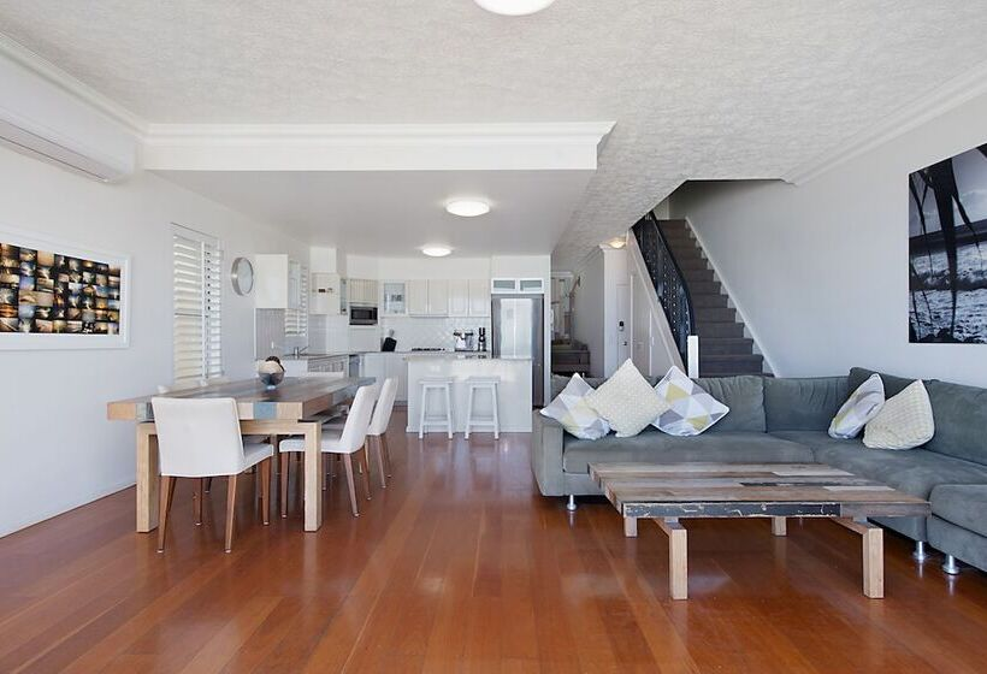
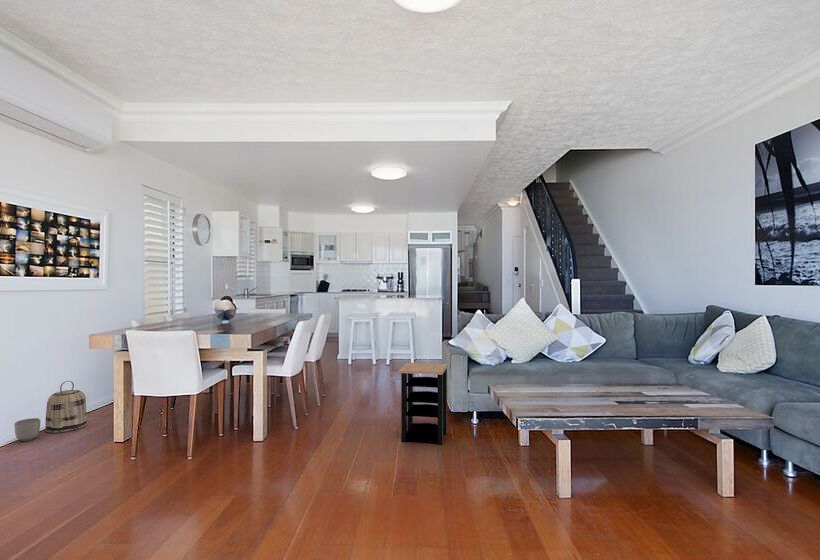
+ side table (424, 401)
+ basket (66, 404)
+ planter (27, 430)
